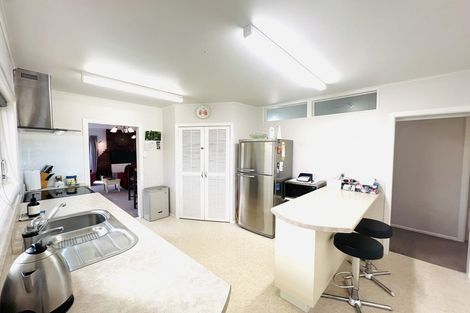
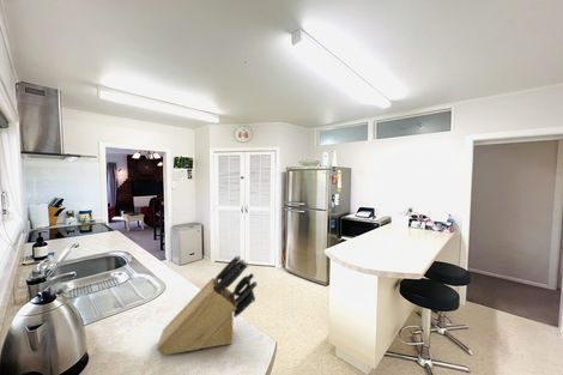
+ knife block (210, 300)
